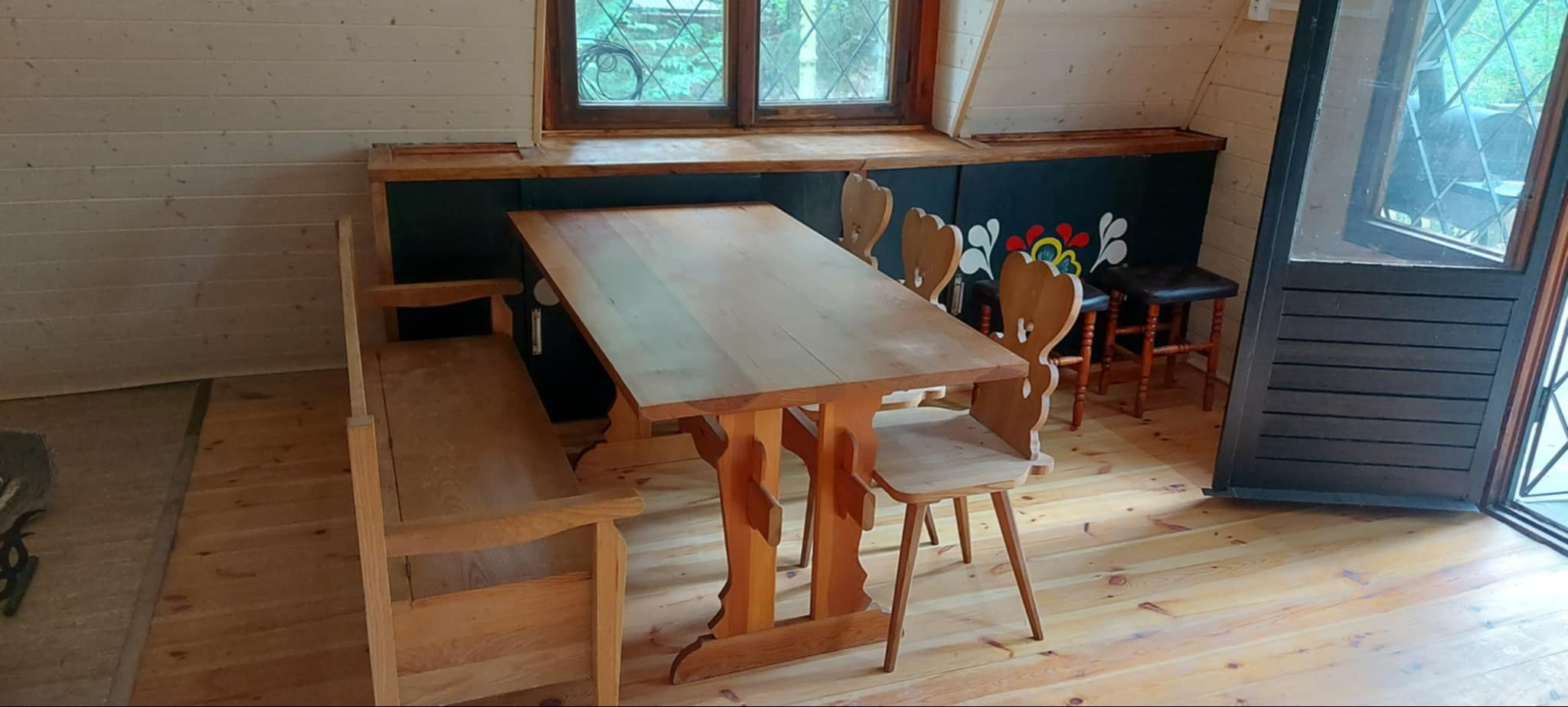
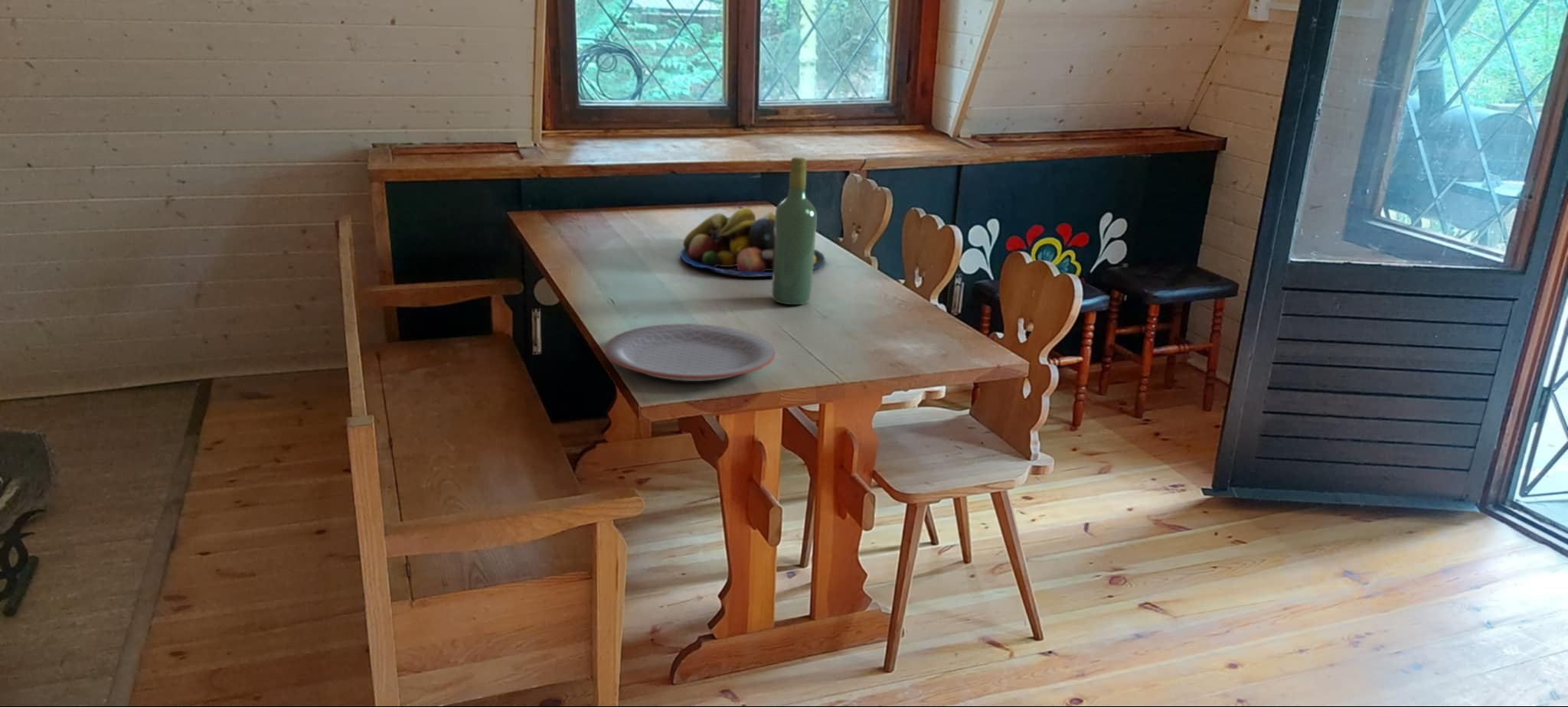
+ wine bottle (795, 230)
+ plate (690, 354)
+ fruit bowl (752, 233)
